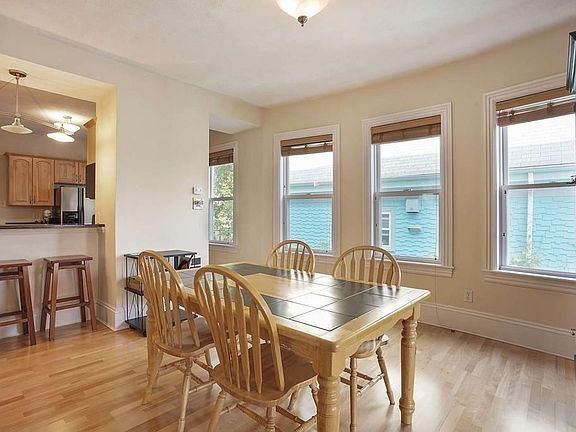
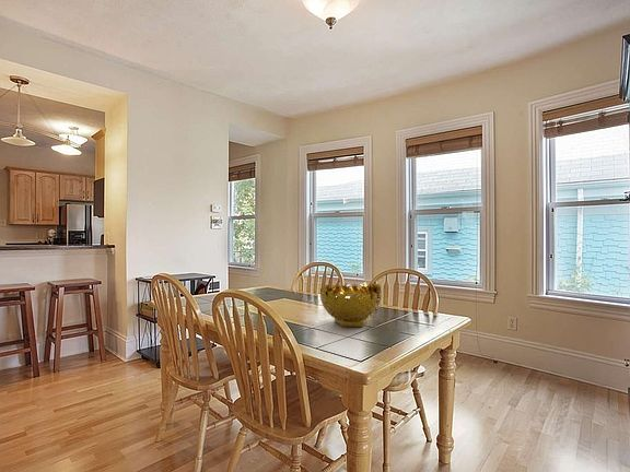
+ decorative bowl (350, 304)
